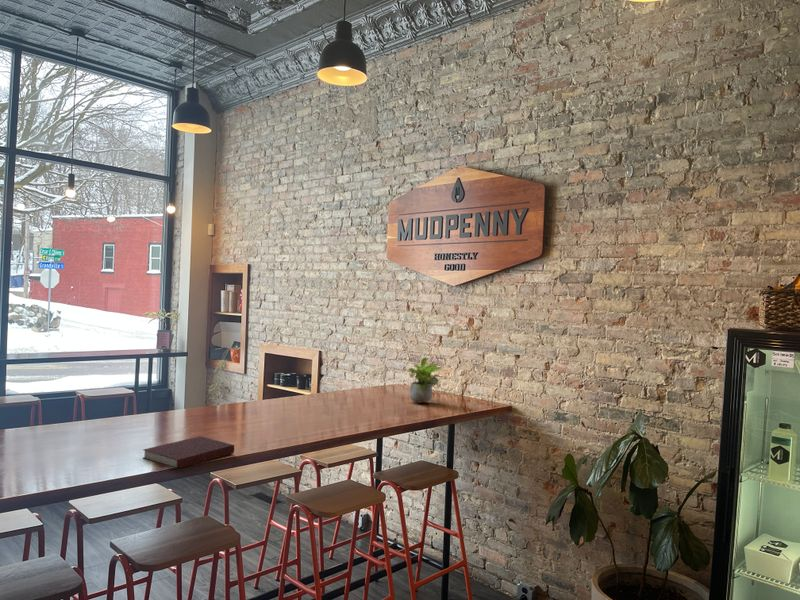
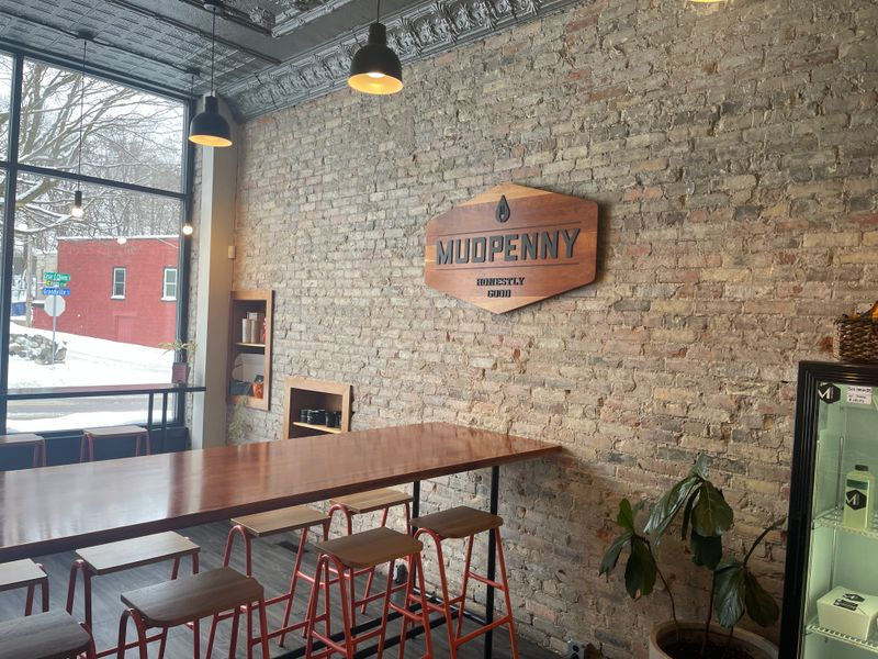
- notebook (189, 451)
- potted plant (424, 381)
